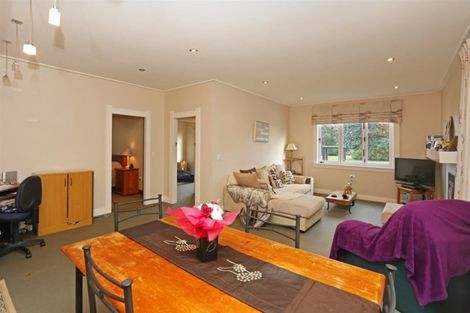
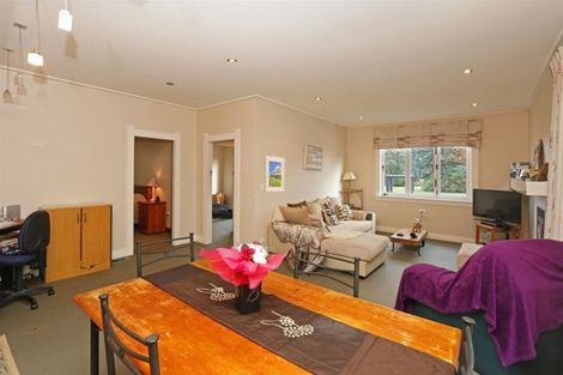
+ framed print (274, 174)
